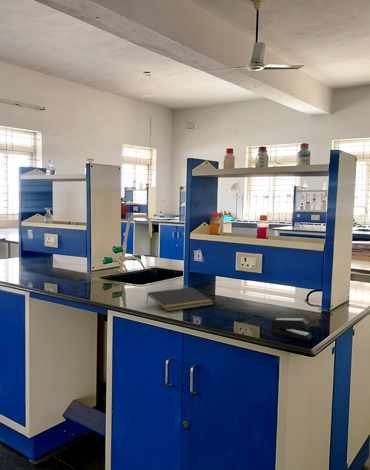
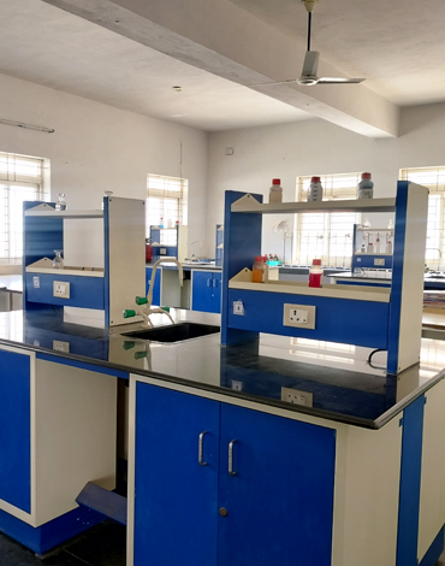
- stapler (290, 326)
- notepad (180, 298)
